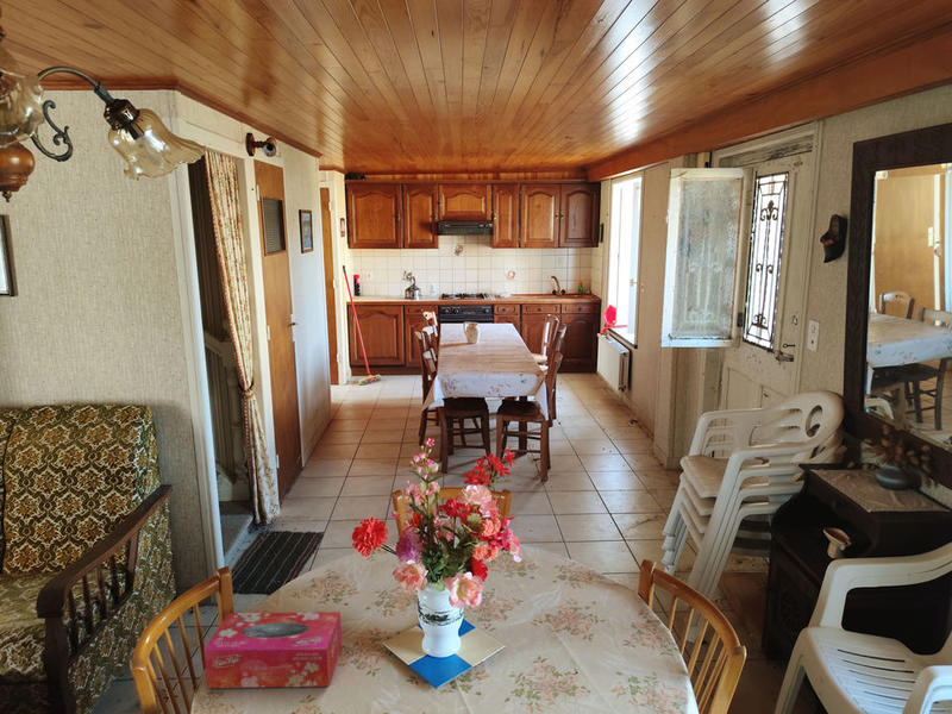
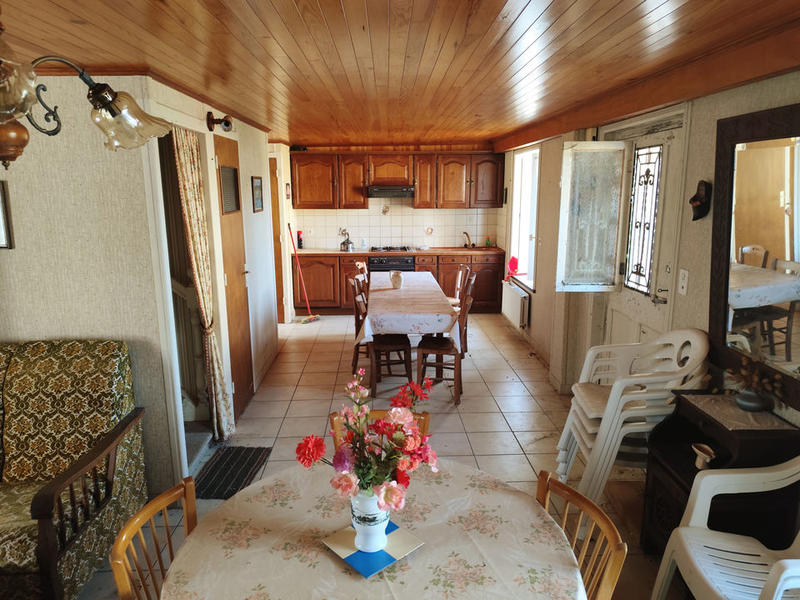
- tissue box (276, 647)
